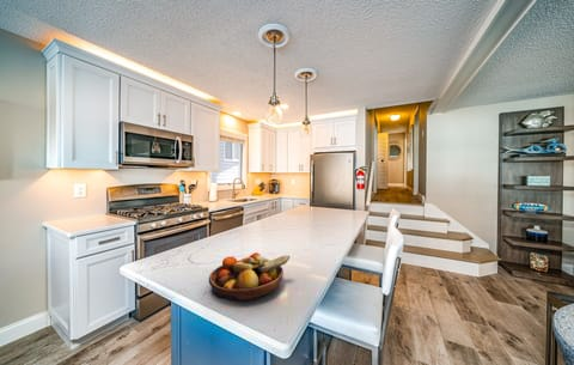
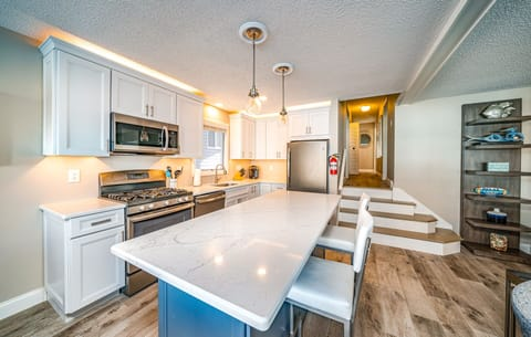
- fruit bowl (248, 268)
